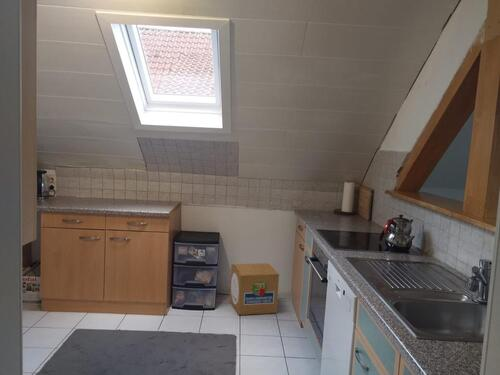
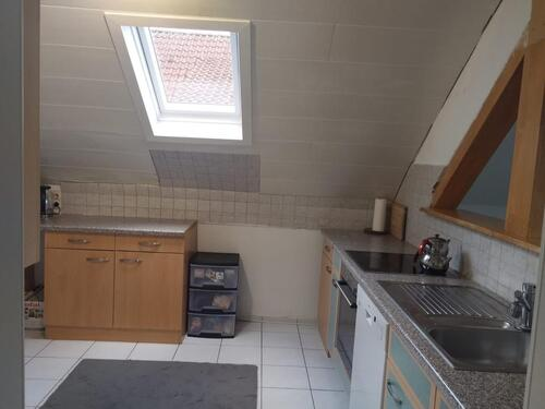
- cardboard box (253, 287)
